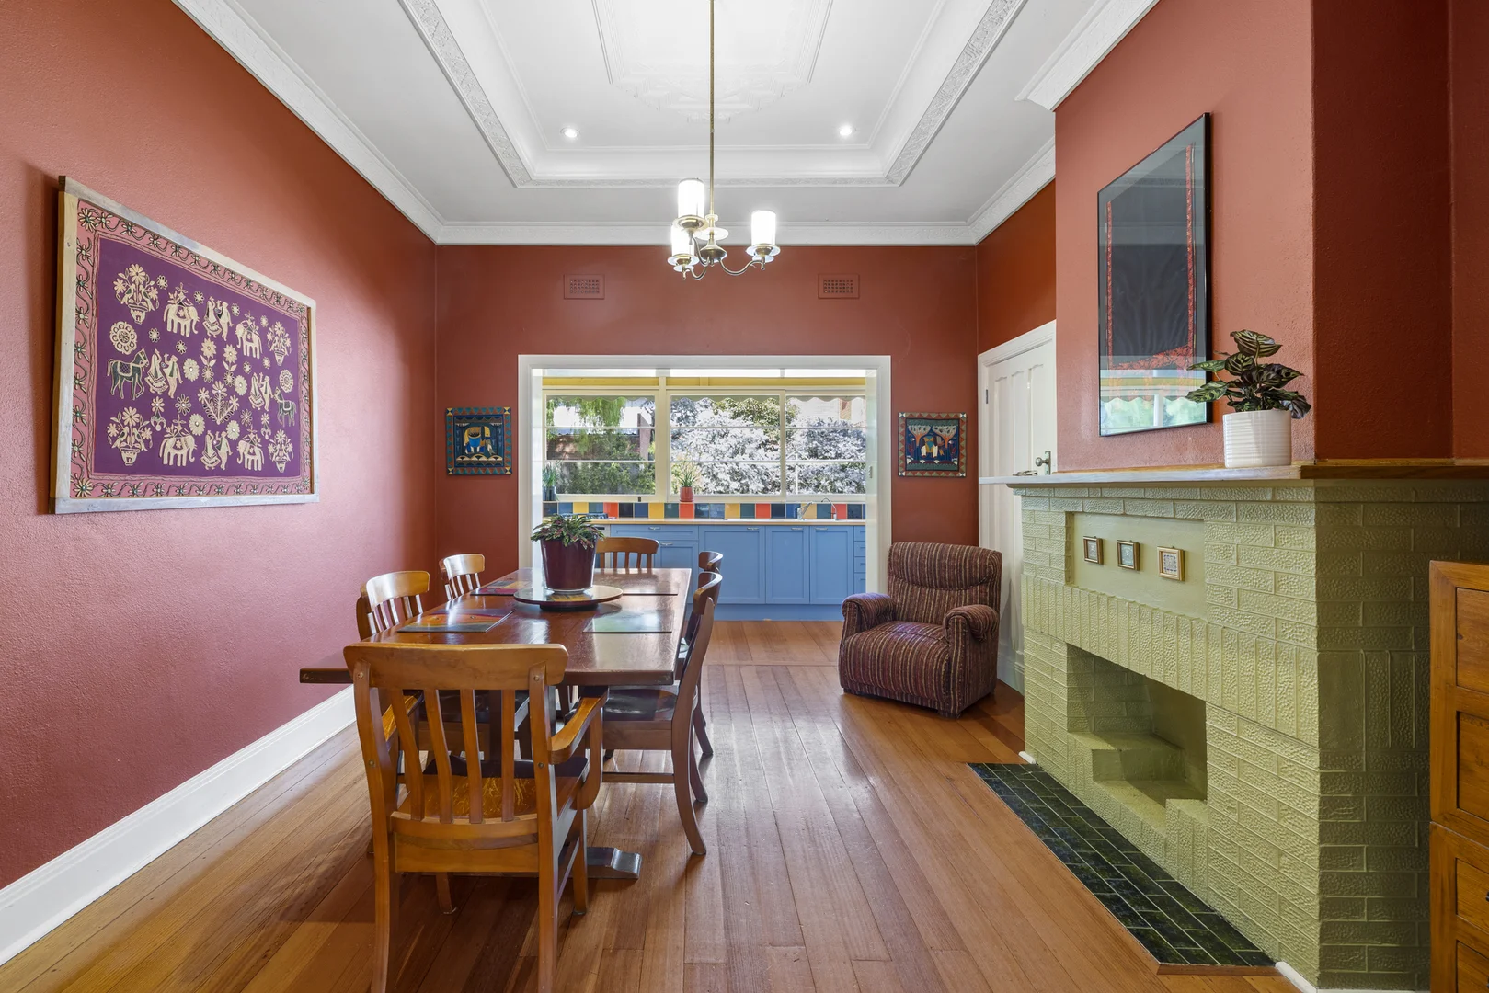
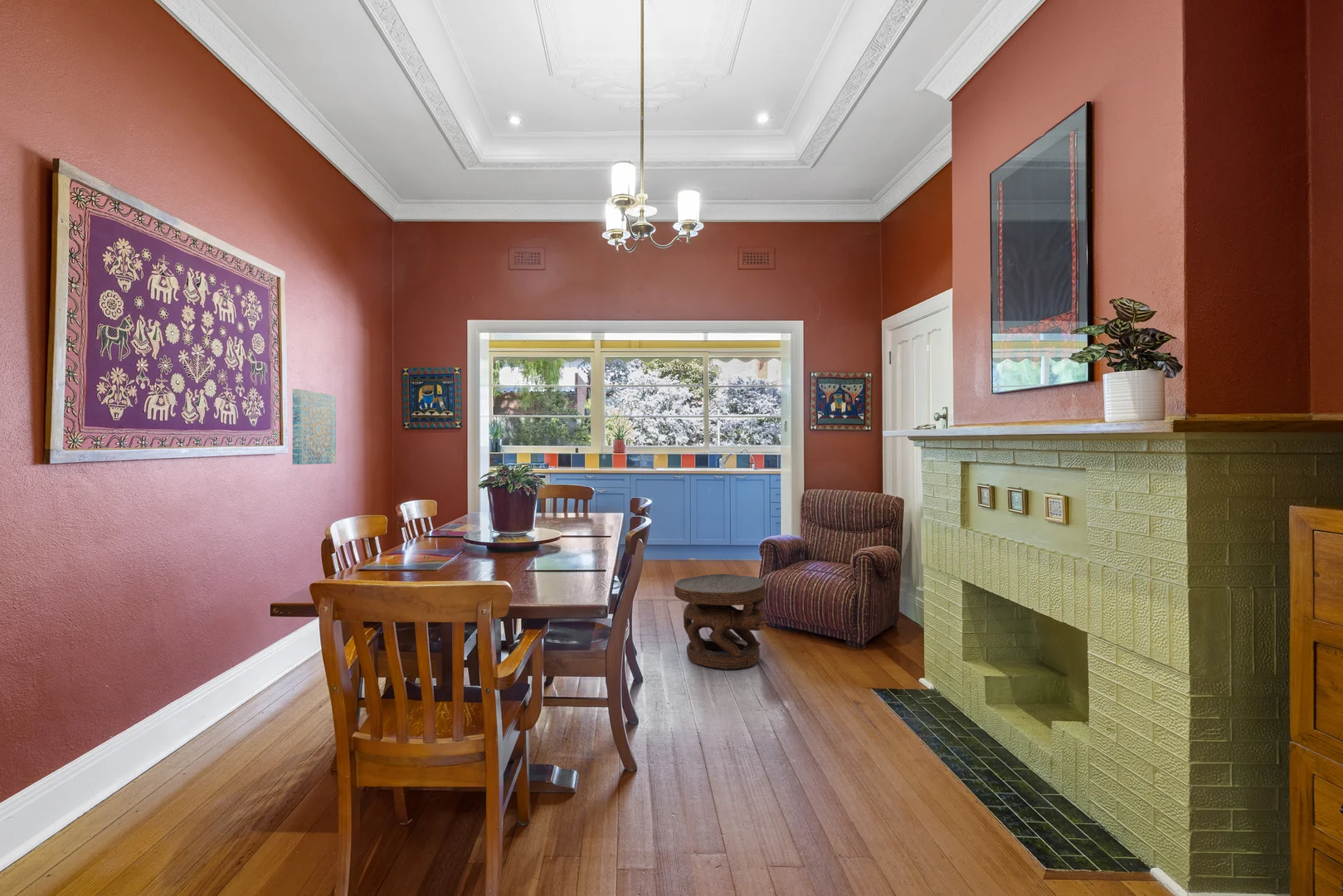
+ side table (722, 618)
+ wall art (315, 428)
